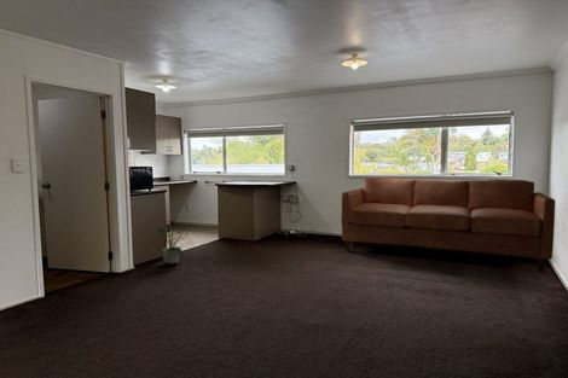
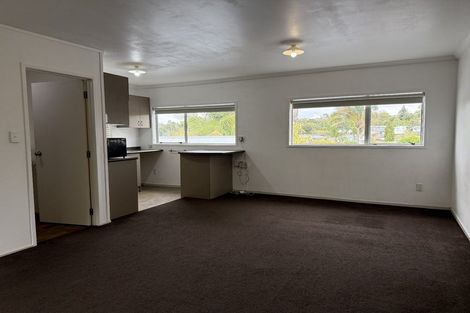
- sofa (437, 216)
- potted plant (175, 238)
